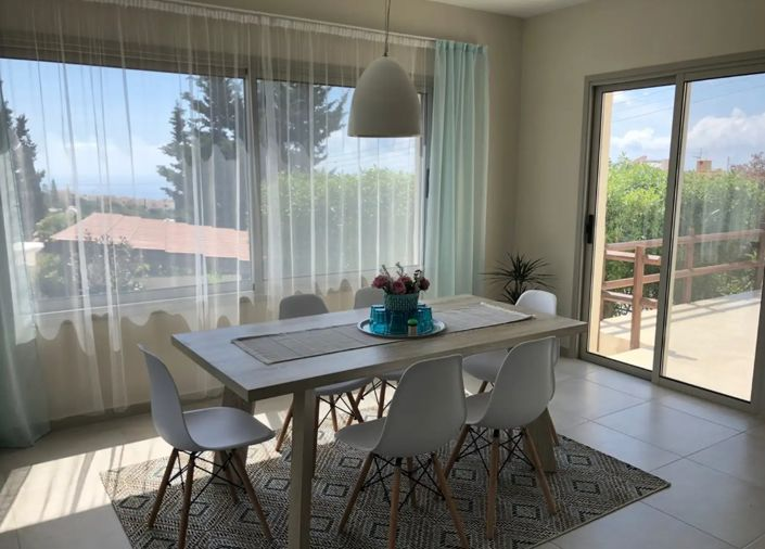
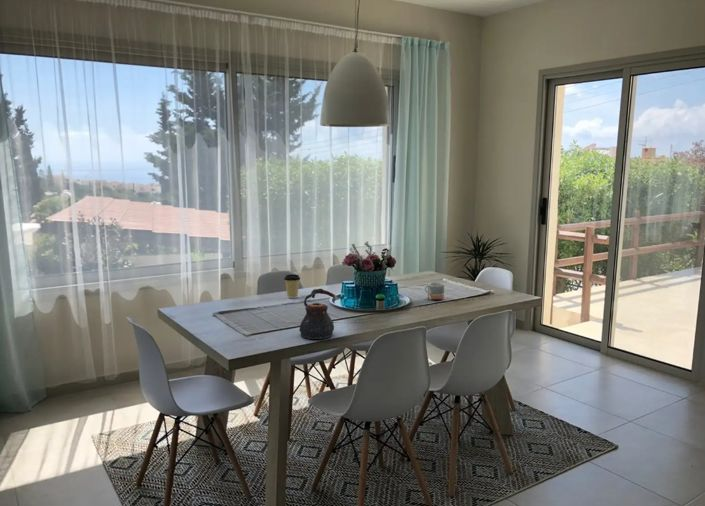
+ mug (433, 291)
+ teapot (316, 312)
+ coffee cup (292, 286)
